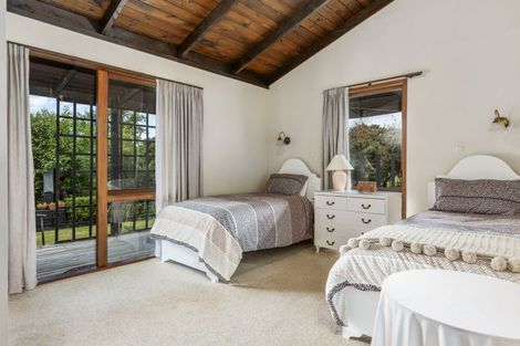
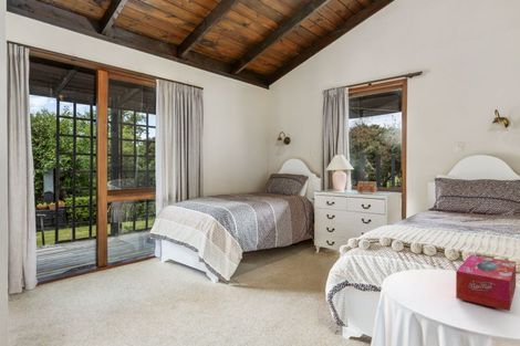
+ tissue box (487, 279)
